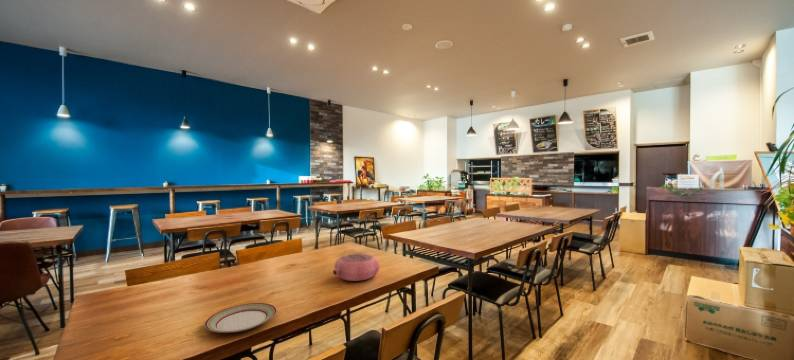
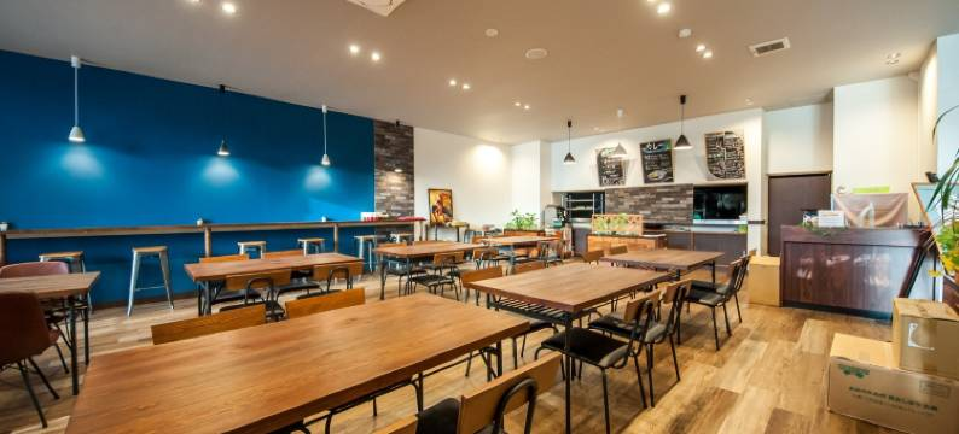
- plate (242, 318)
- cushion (355, 267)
